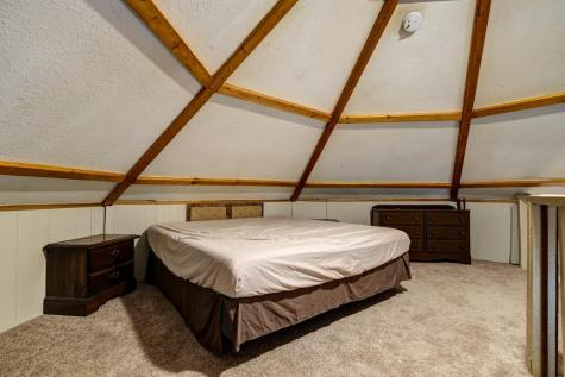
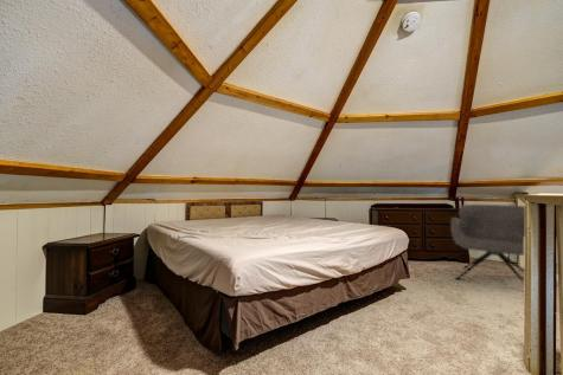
+ armchair (494, 241)
